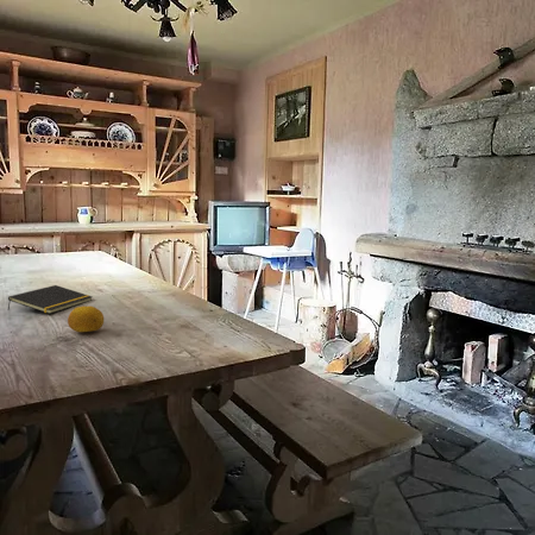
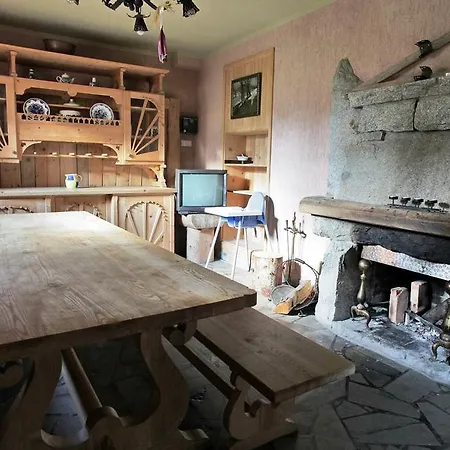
- notepad (52, 298)
- fruit (86, 319)
